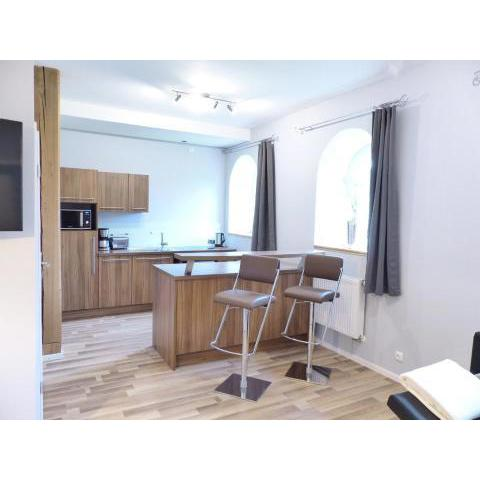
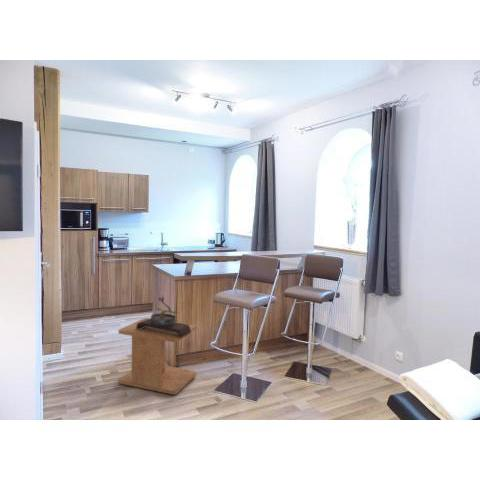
+ side table (158, 353)
+ bonsai tree (163, 312)
